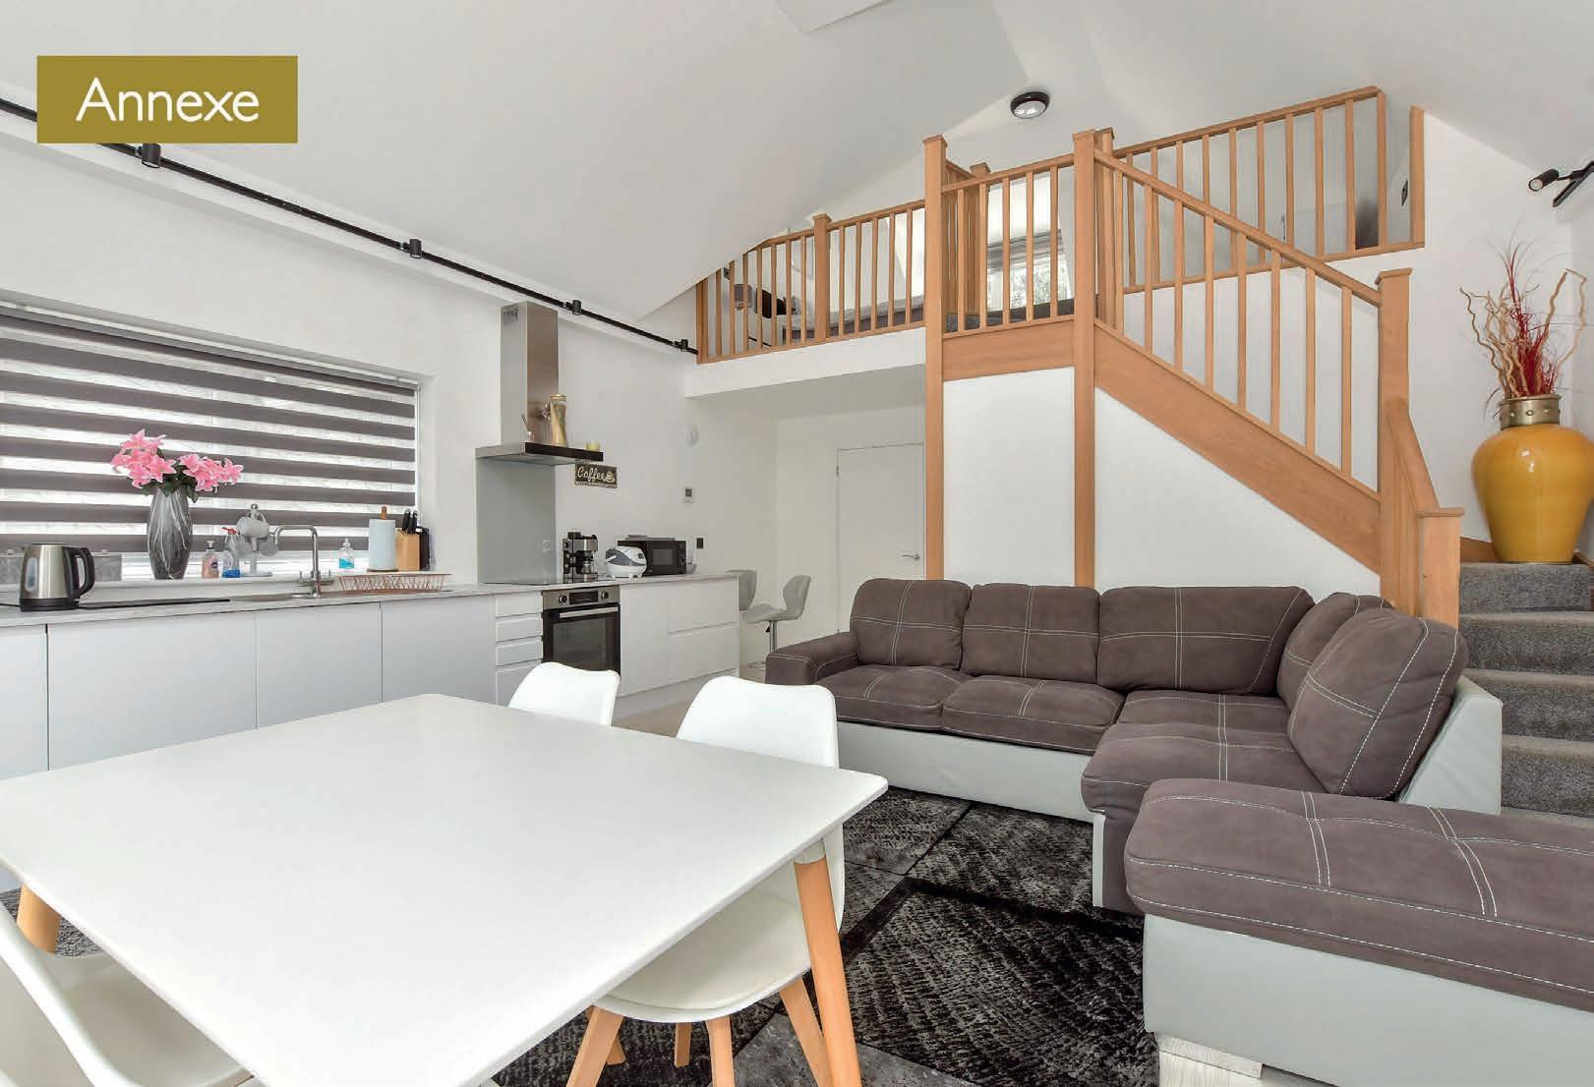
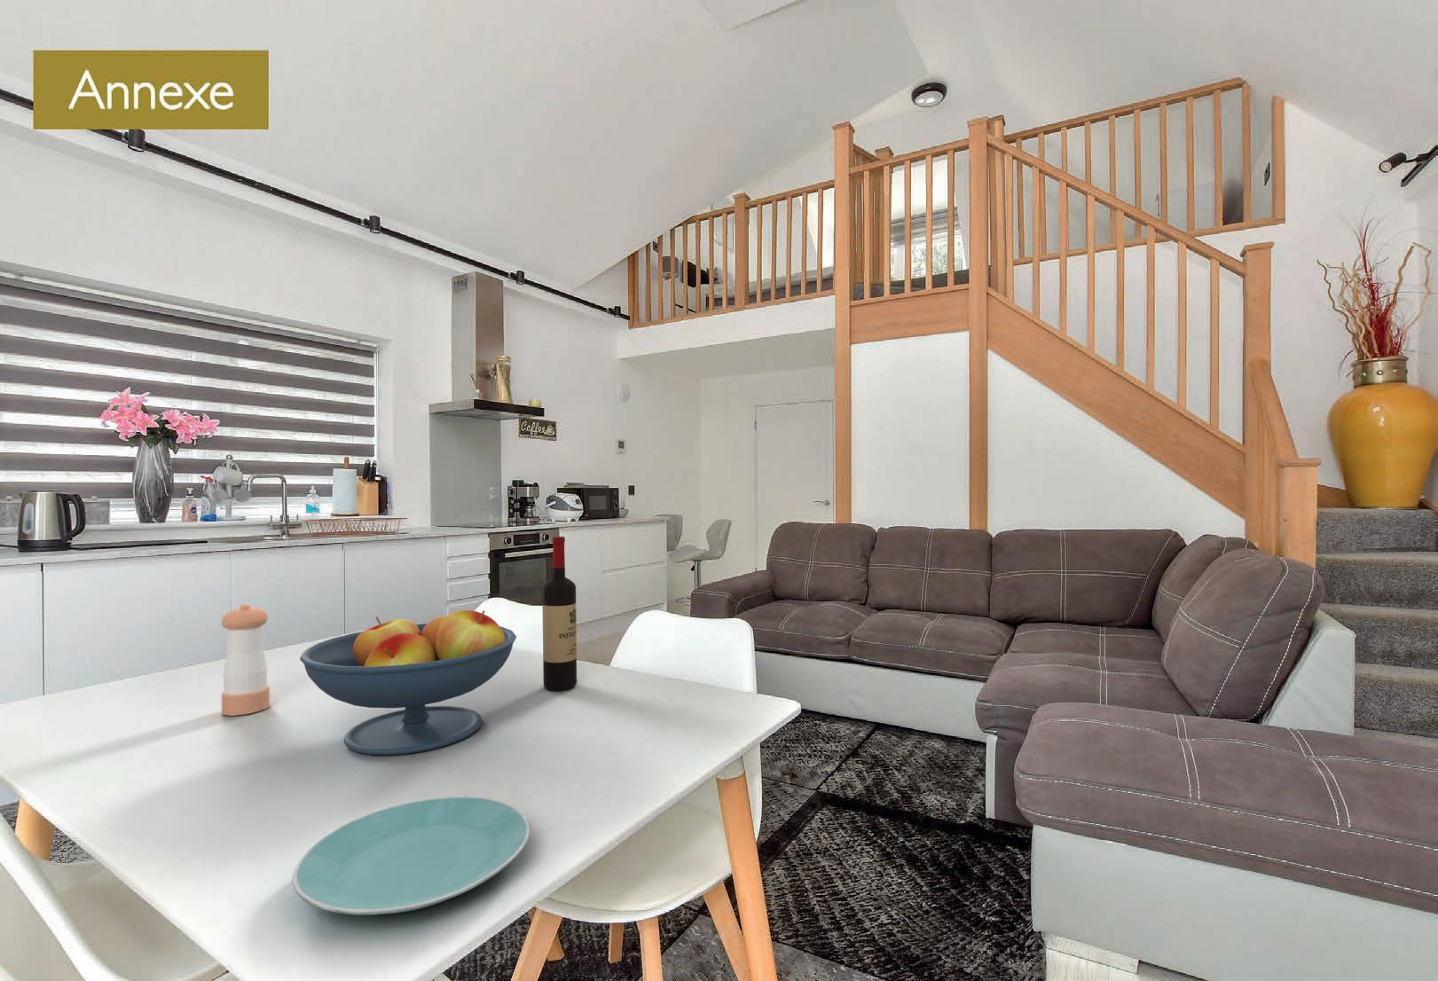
+ fruit bowl (414, 671)
+ plate (419, 856)
+ pepper shaker (245, 657)
+ wine bottle (558, 611)
